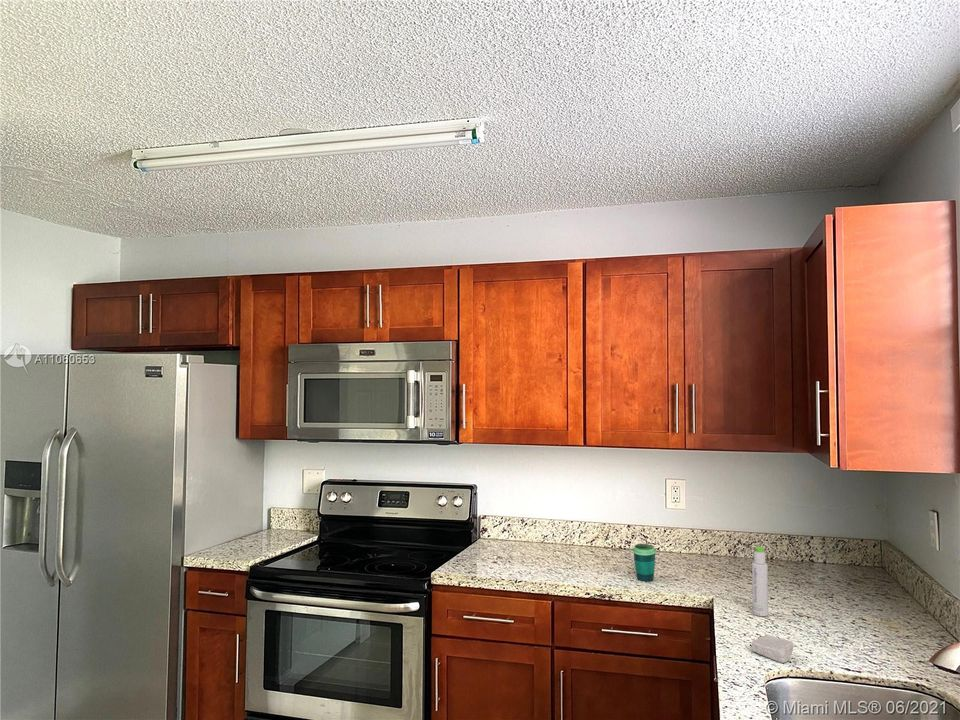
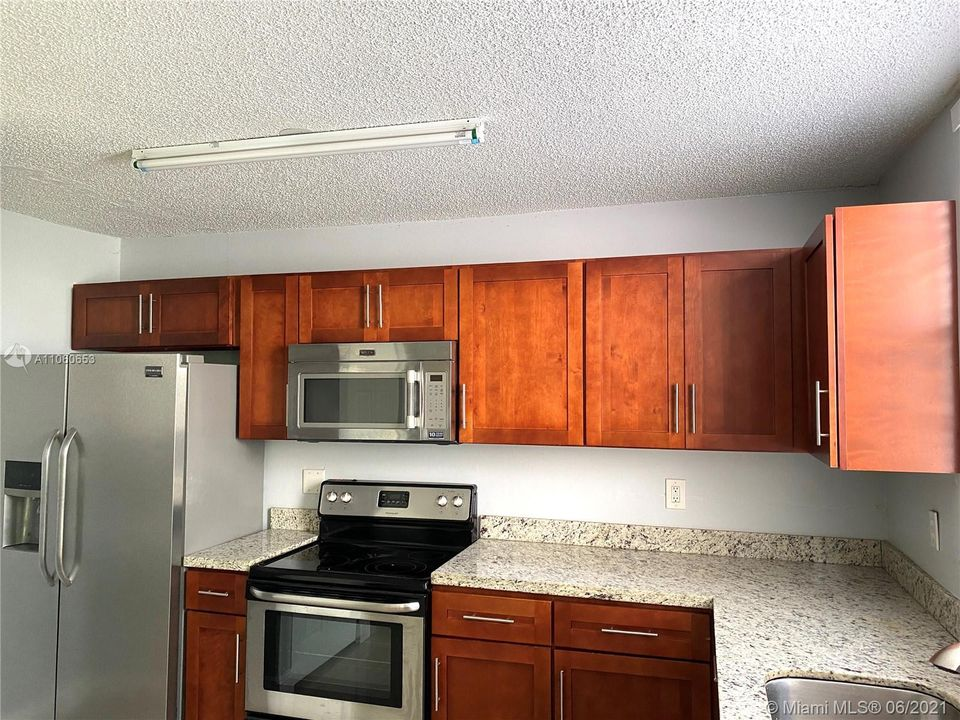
- cup (644, 562)
- bottle (760, 580)
- soap bar (772, 646)
